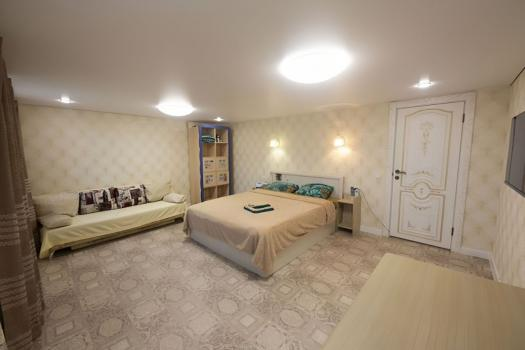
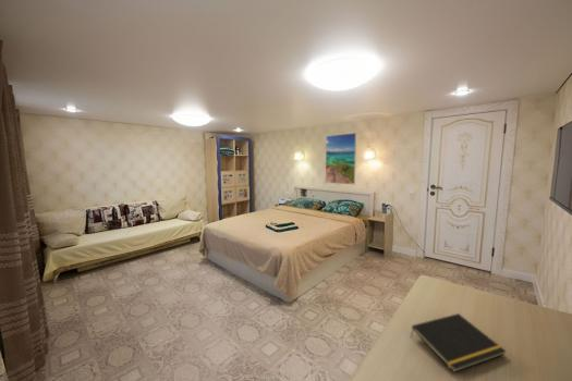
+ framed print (340, 159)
+ notepad (457, 339)
